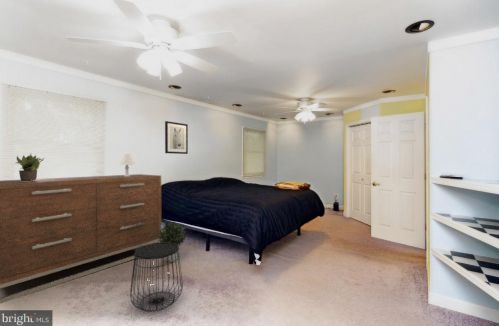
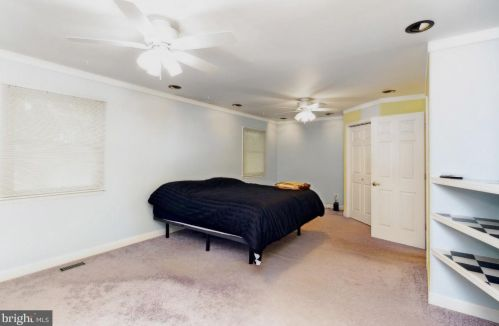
- side table (156, 275)
- potted plant (27, 166)
- table lamp (126, 165)
- wall art (176, 138)
- potted plant (172, 241)
- dresser (86, 221)
